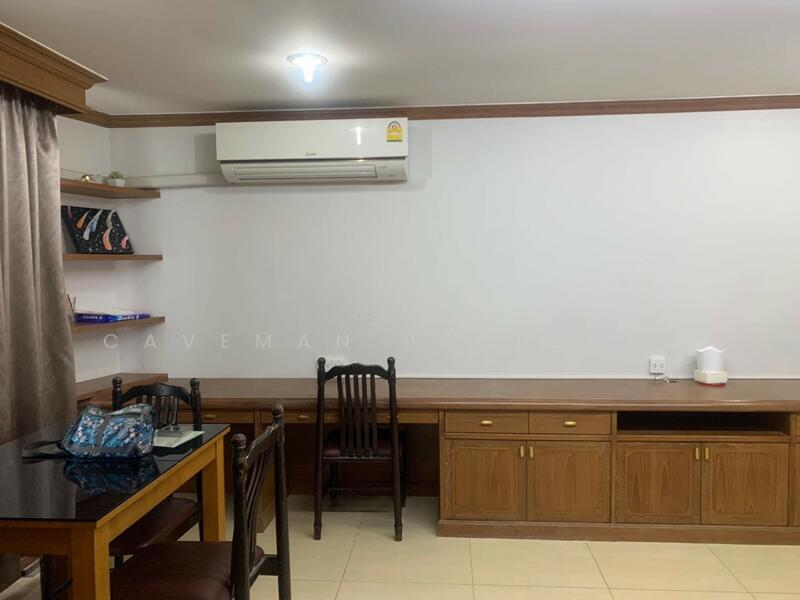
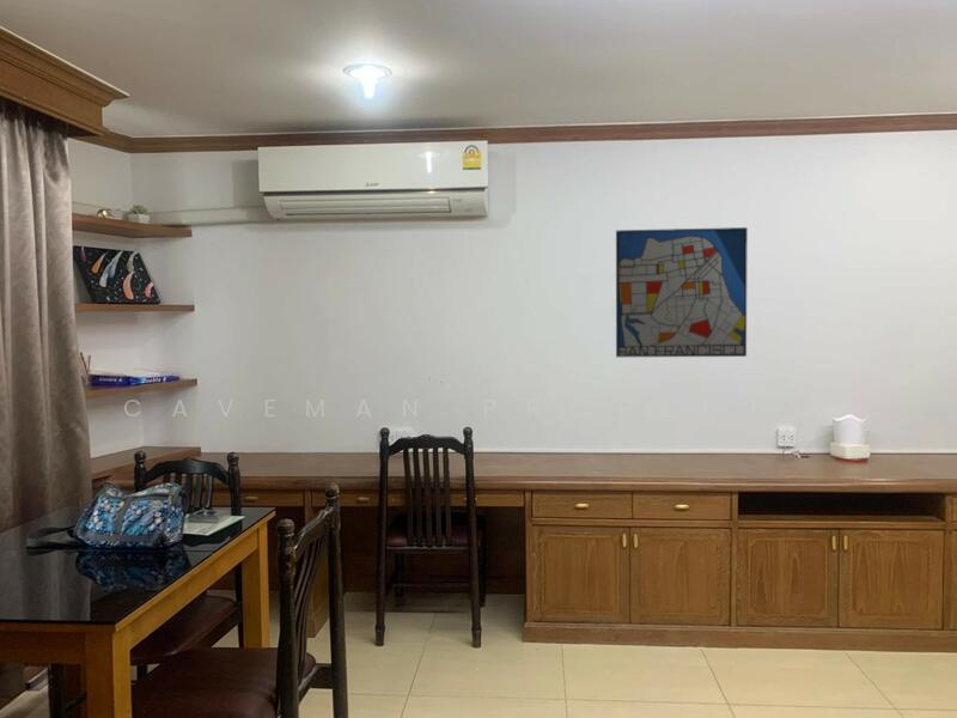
+ wall art (681, 292)
